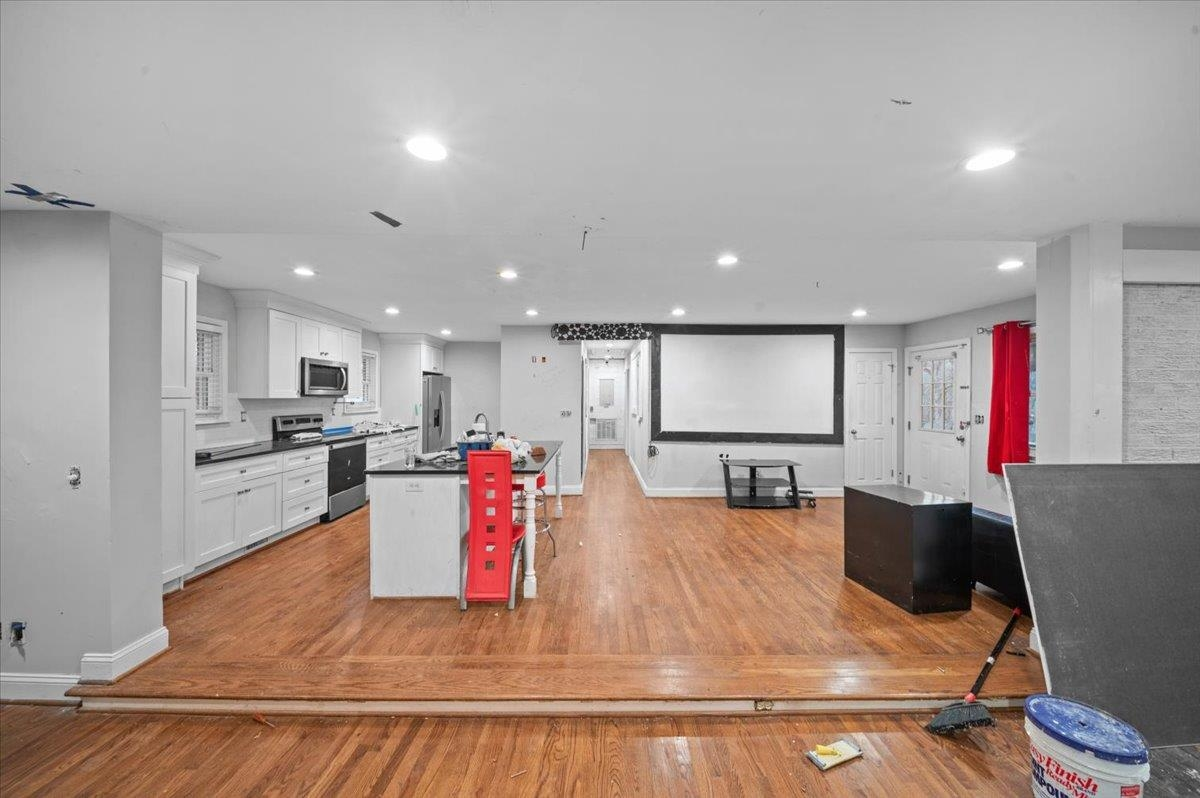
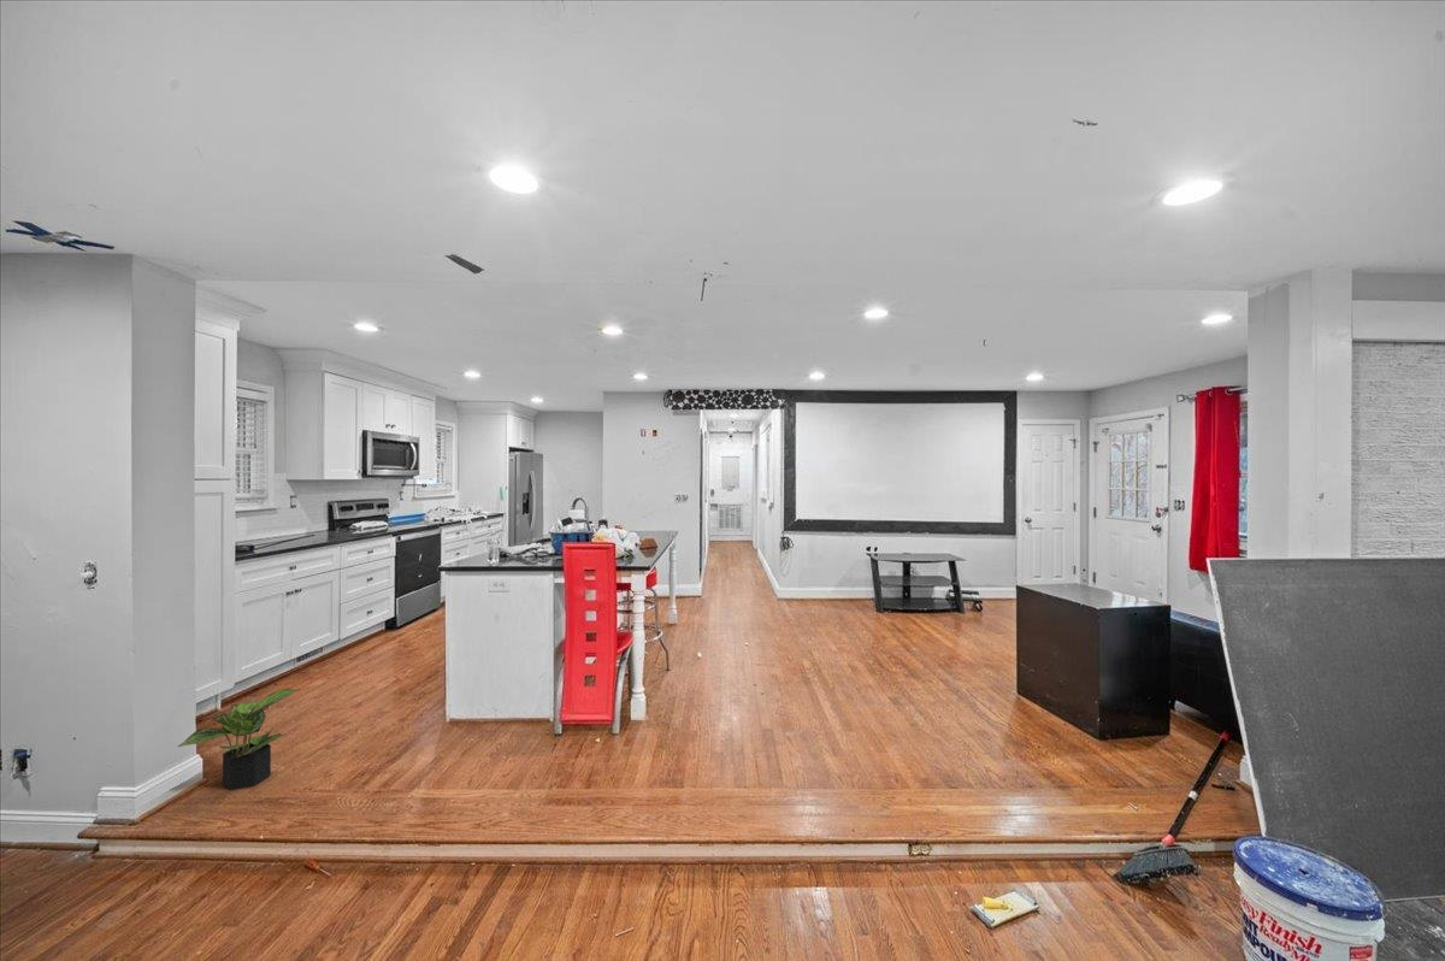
+ potted plant (248, 738)
